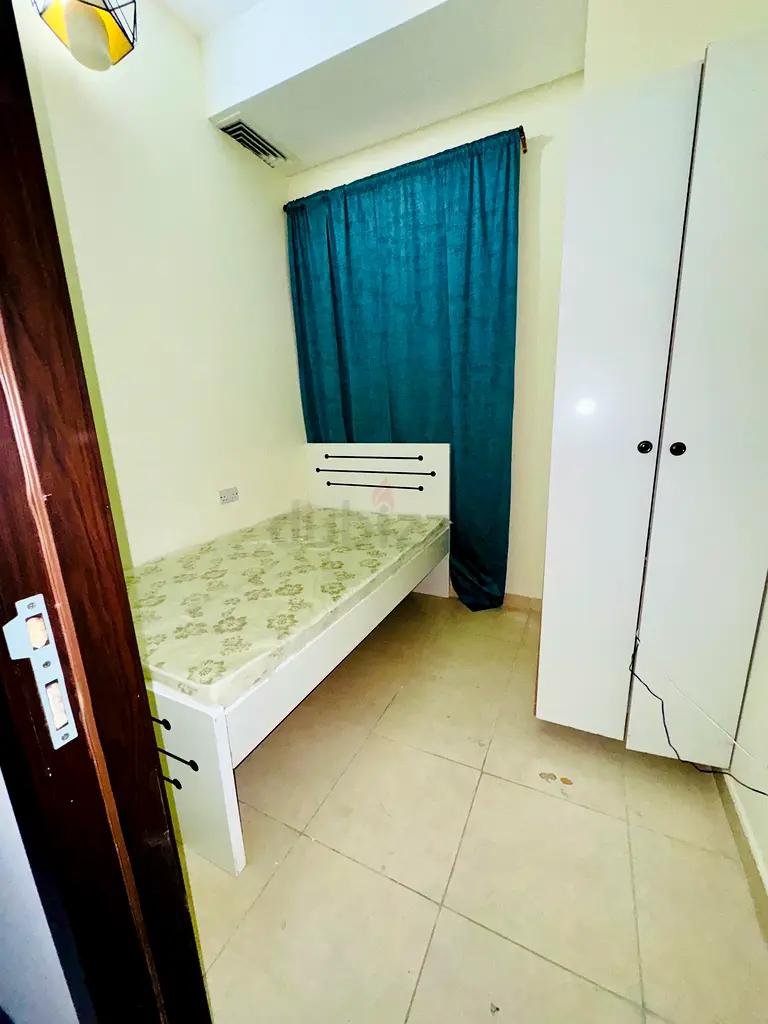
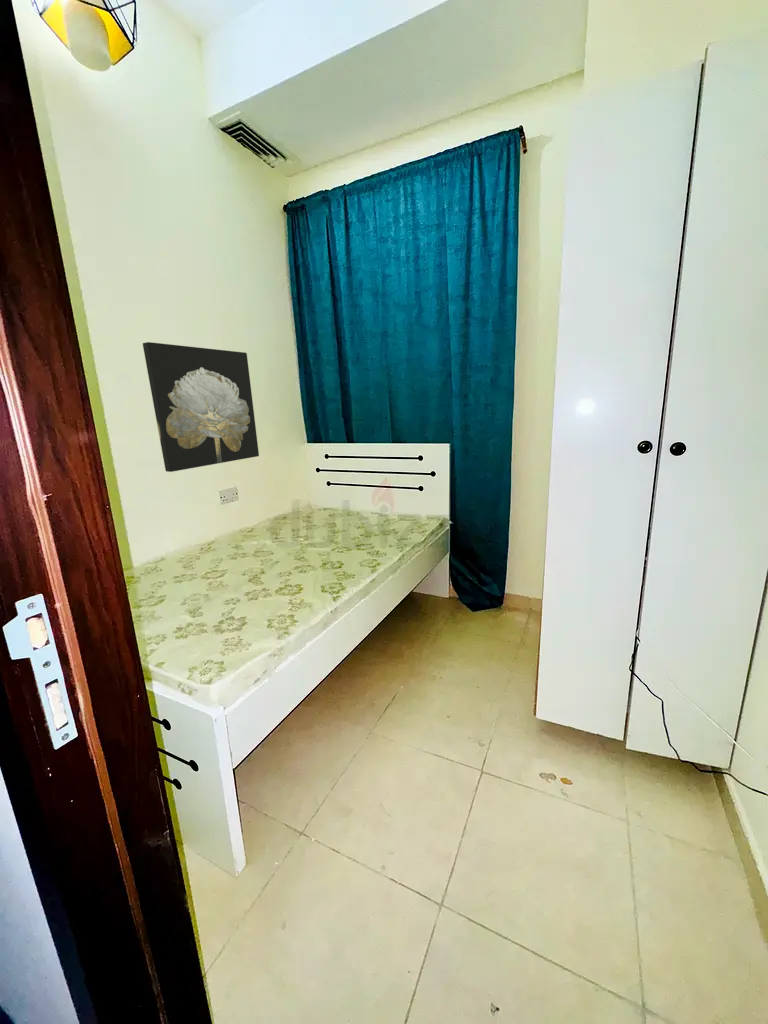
+ wall art (208, 407)
